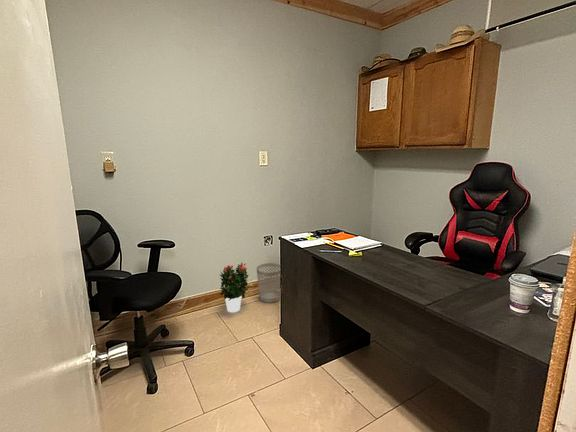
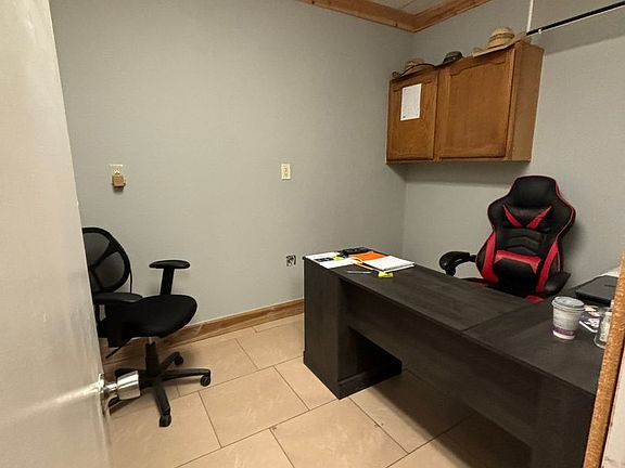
- wastebasket (269, 282)
- potted flower (233, 287)
